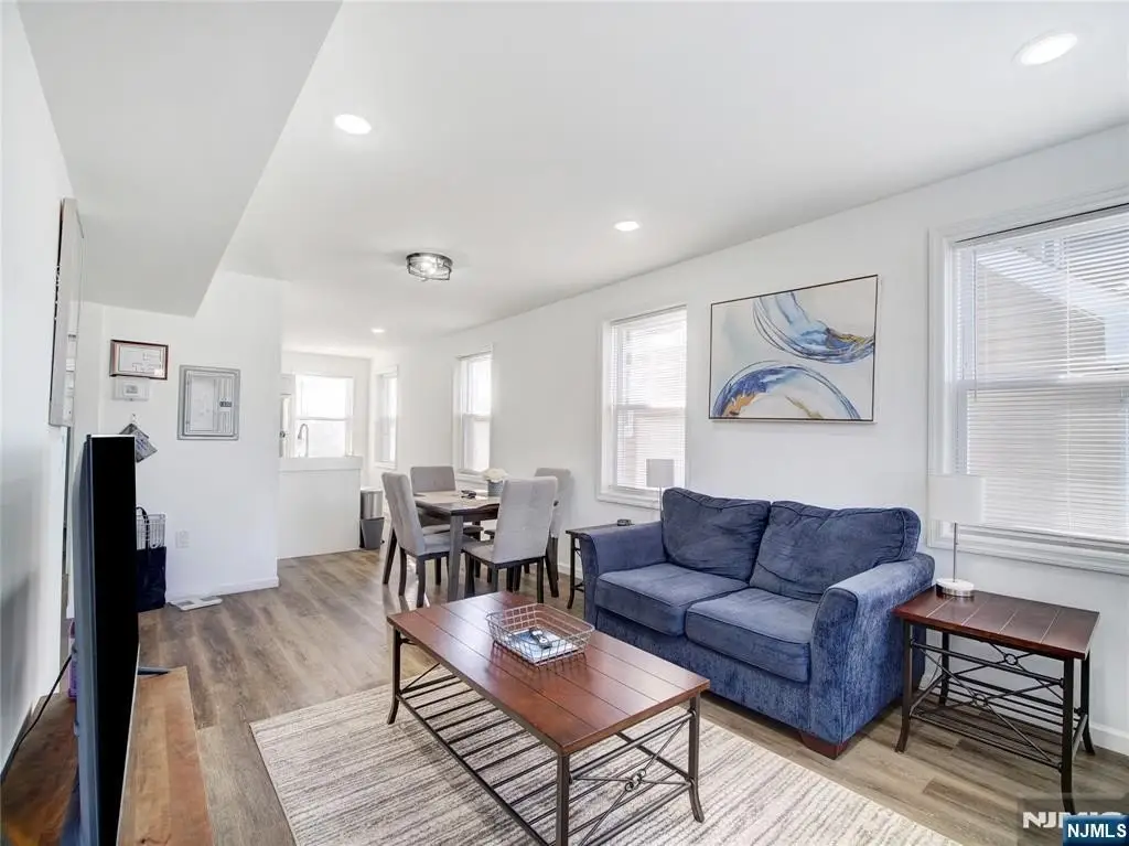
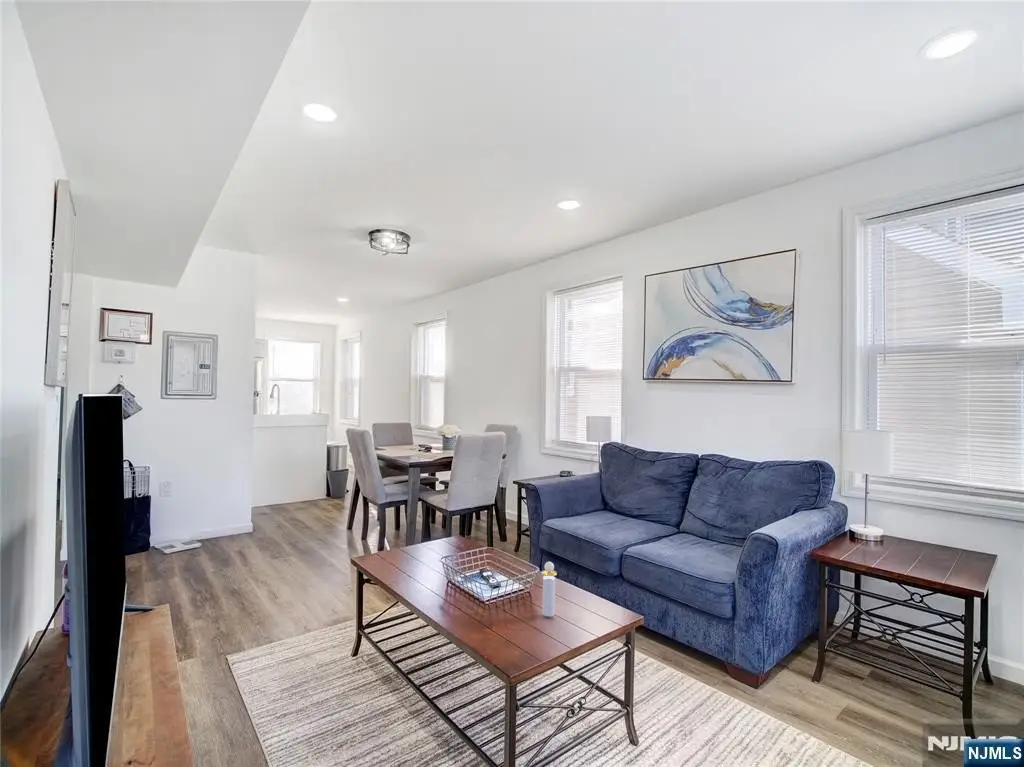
+ perfume bottle (548, 588)
